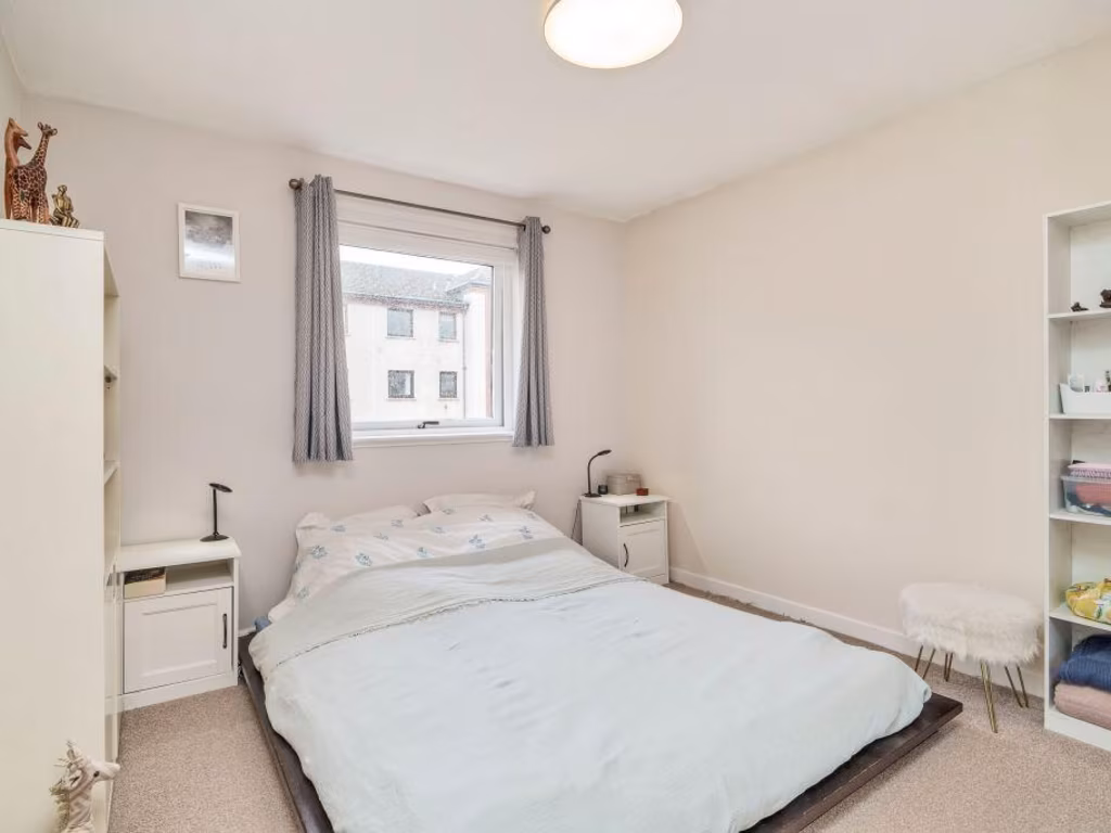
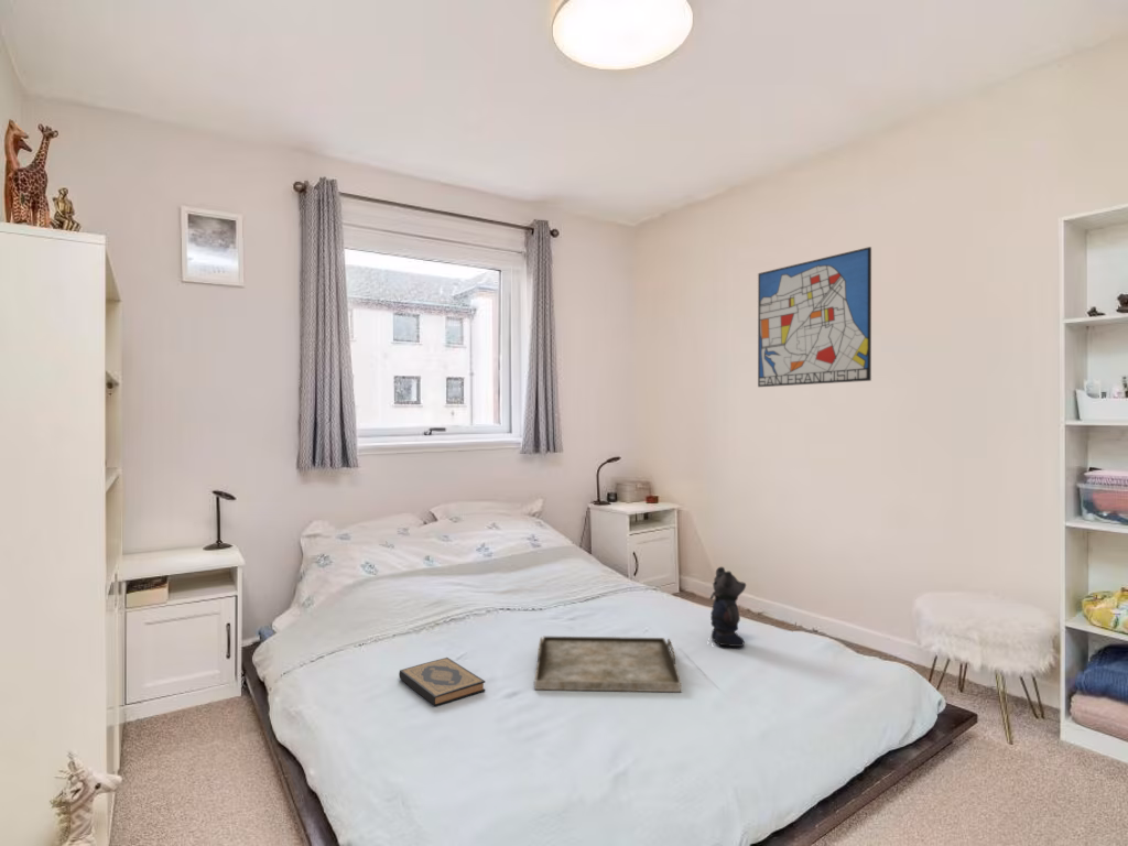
+ serving tray (605, 653)
+ hardback book (441, 680)
+ wall art (810, 322)
+ bear (727, 604)
